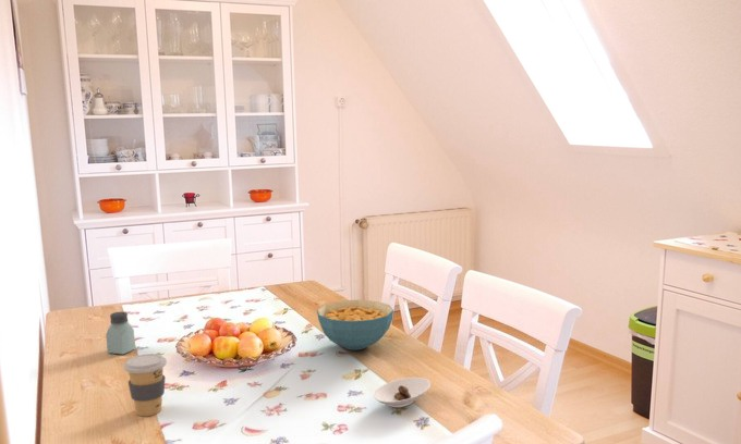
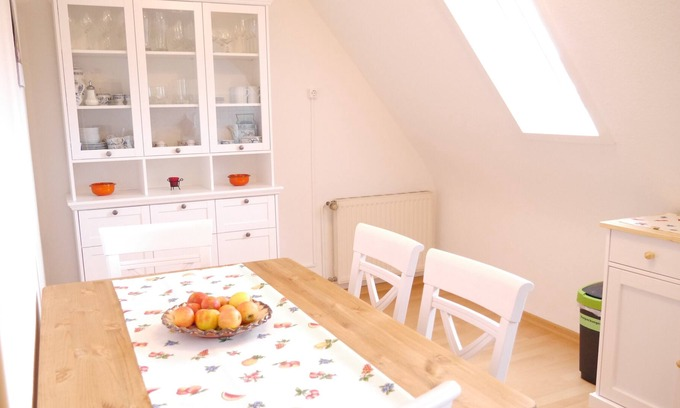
- cereal bowl (355, 328)
- coffee cup (146, 385)
- saltshaker (120, 332)
- saucer (402, 393)
